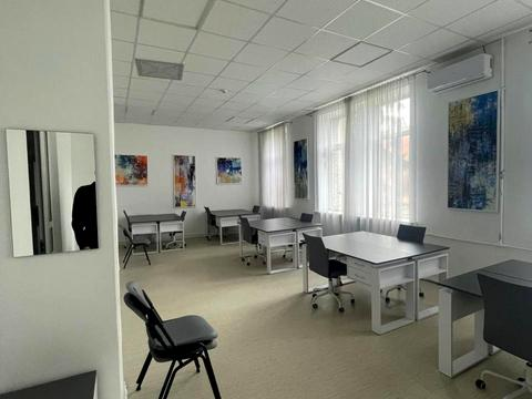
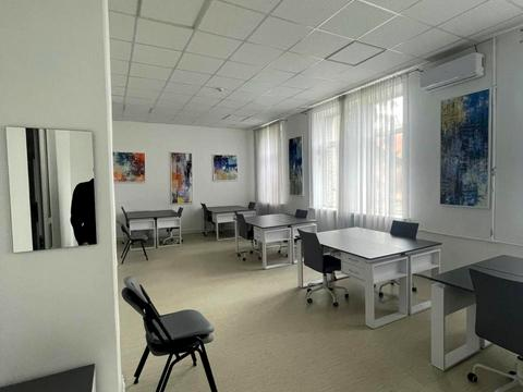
- ceiling vent (160, 70)
